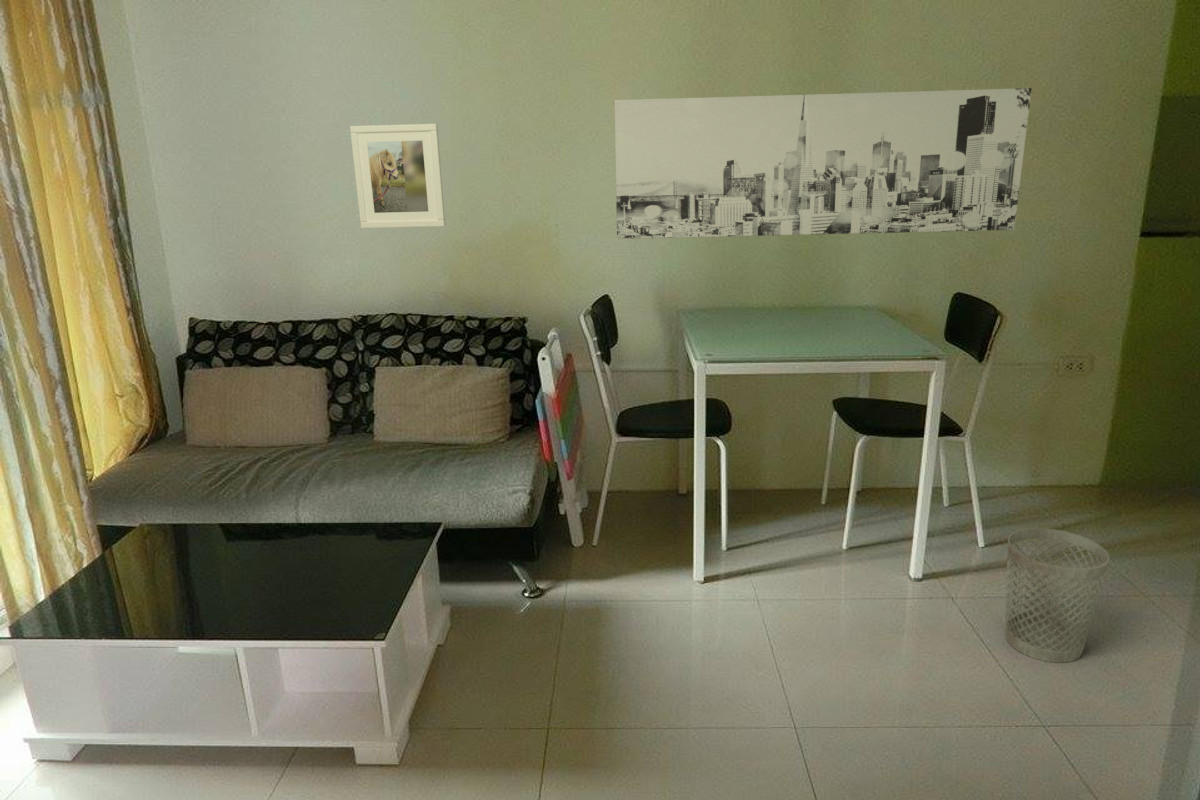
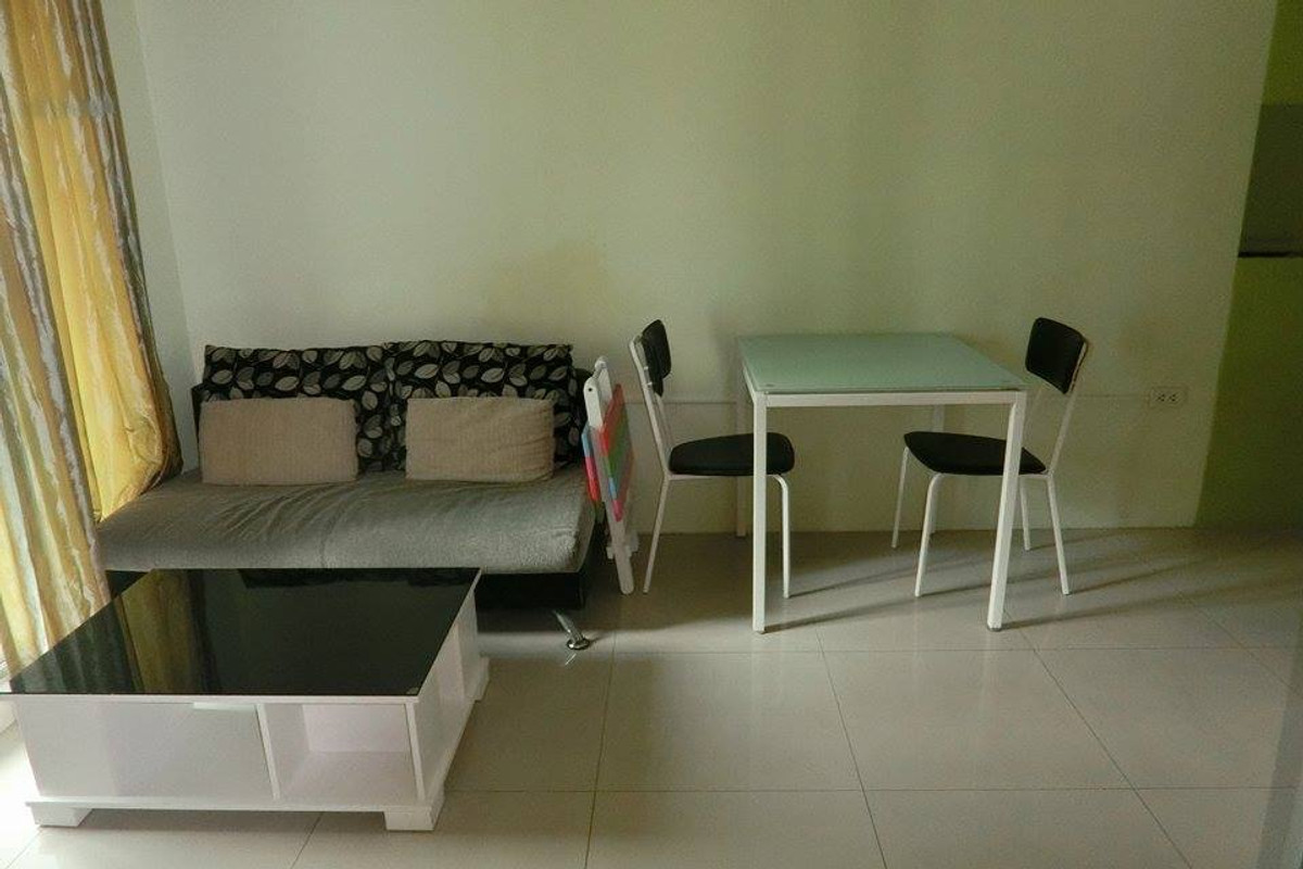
- wastebasket (1048, 596)
- wall art (816, 166)
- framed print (398, 177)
